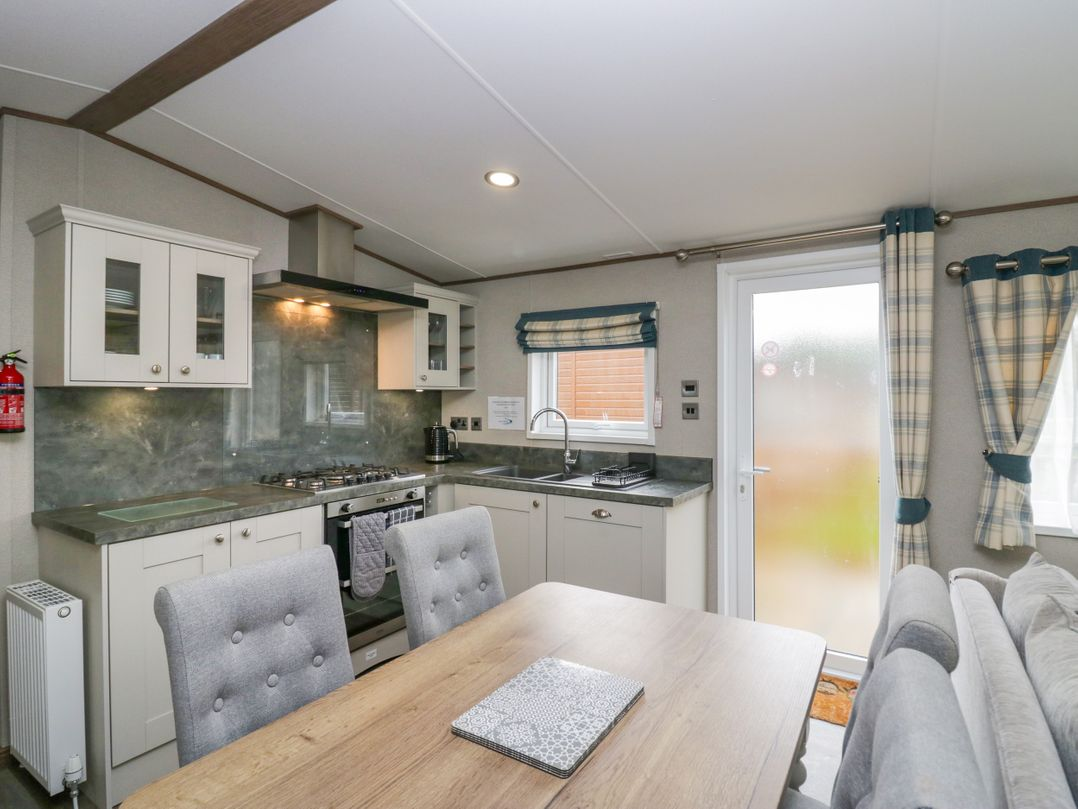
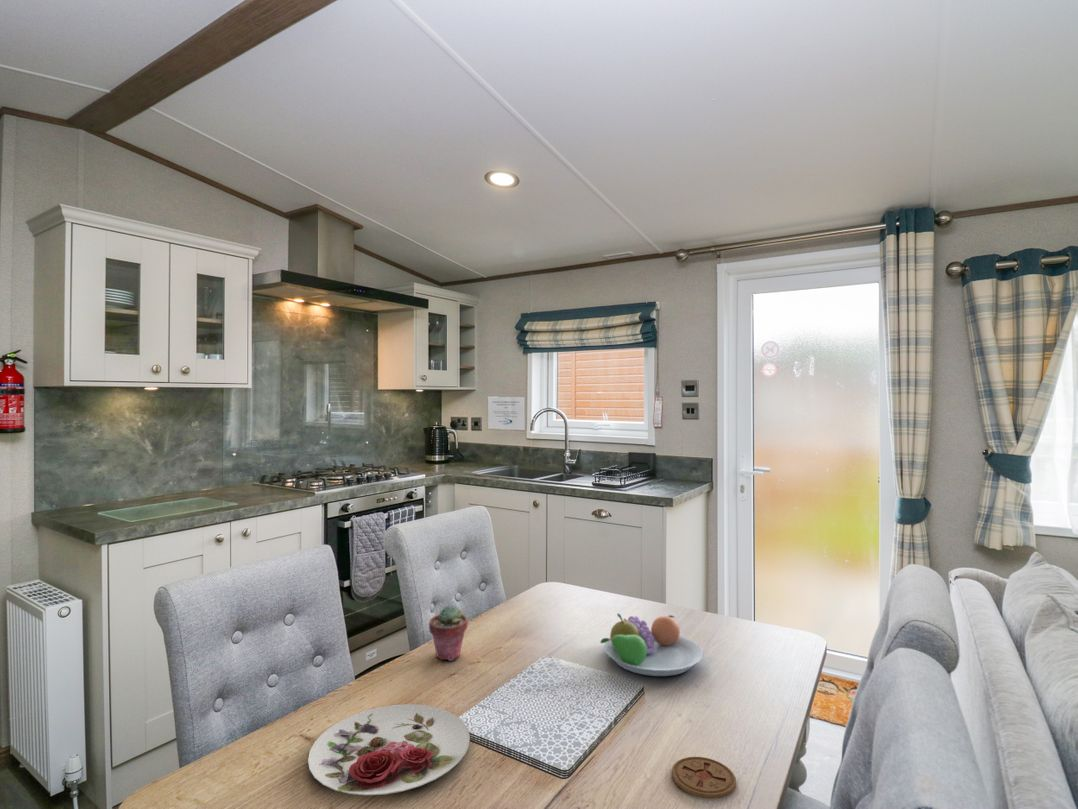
+ plate (391, 742)
+ coaster (703, 776)
+ fruit bowl (648, 639)
+ potted succulent (448, 630)
